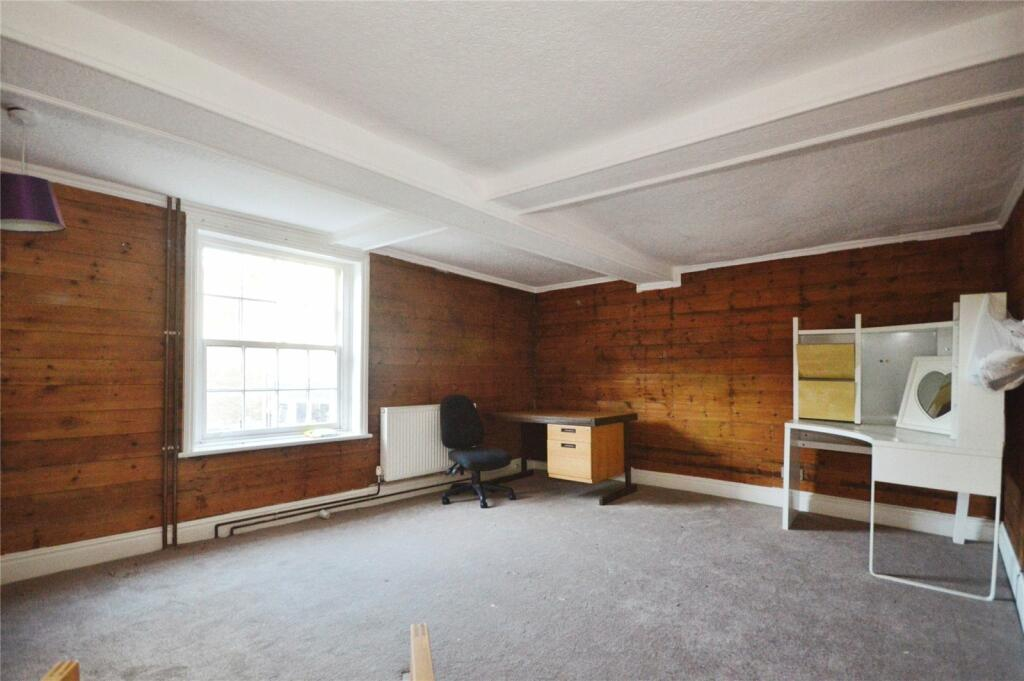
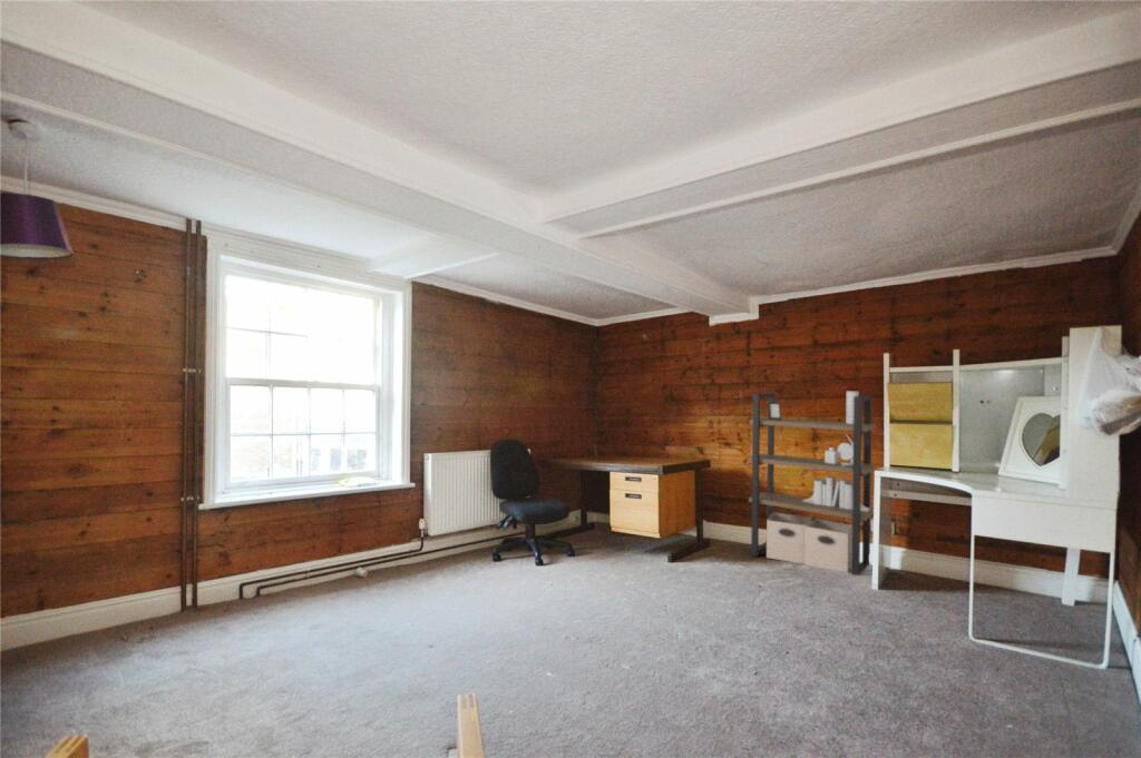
+ shelving unit (815, 480)
